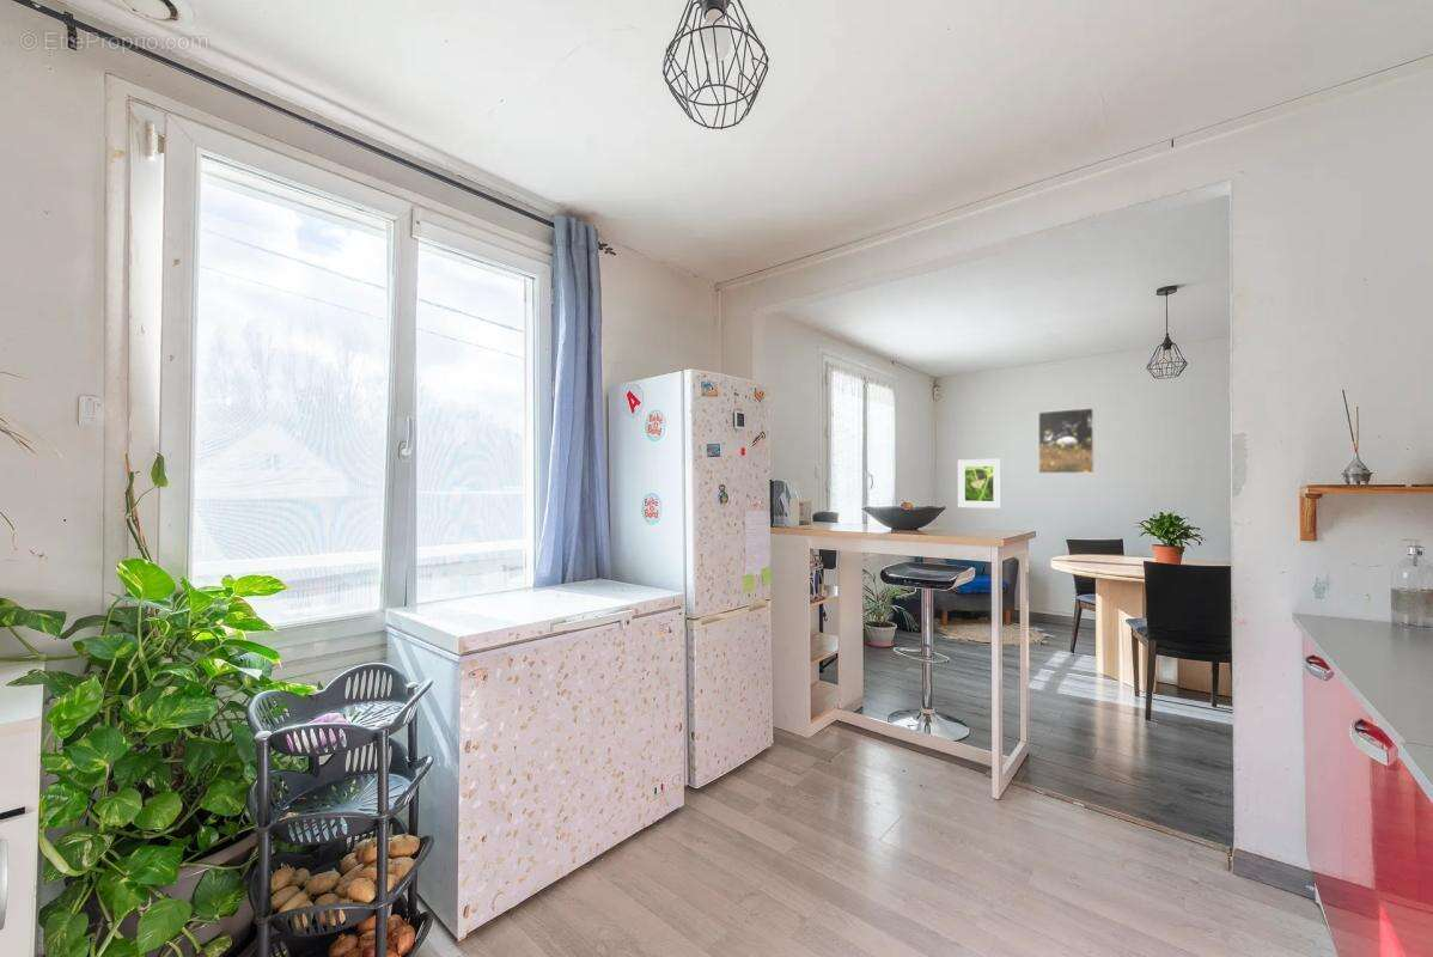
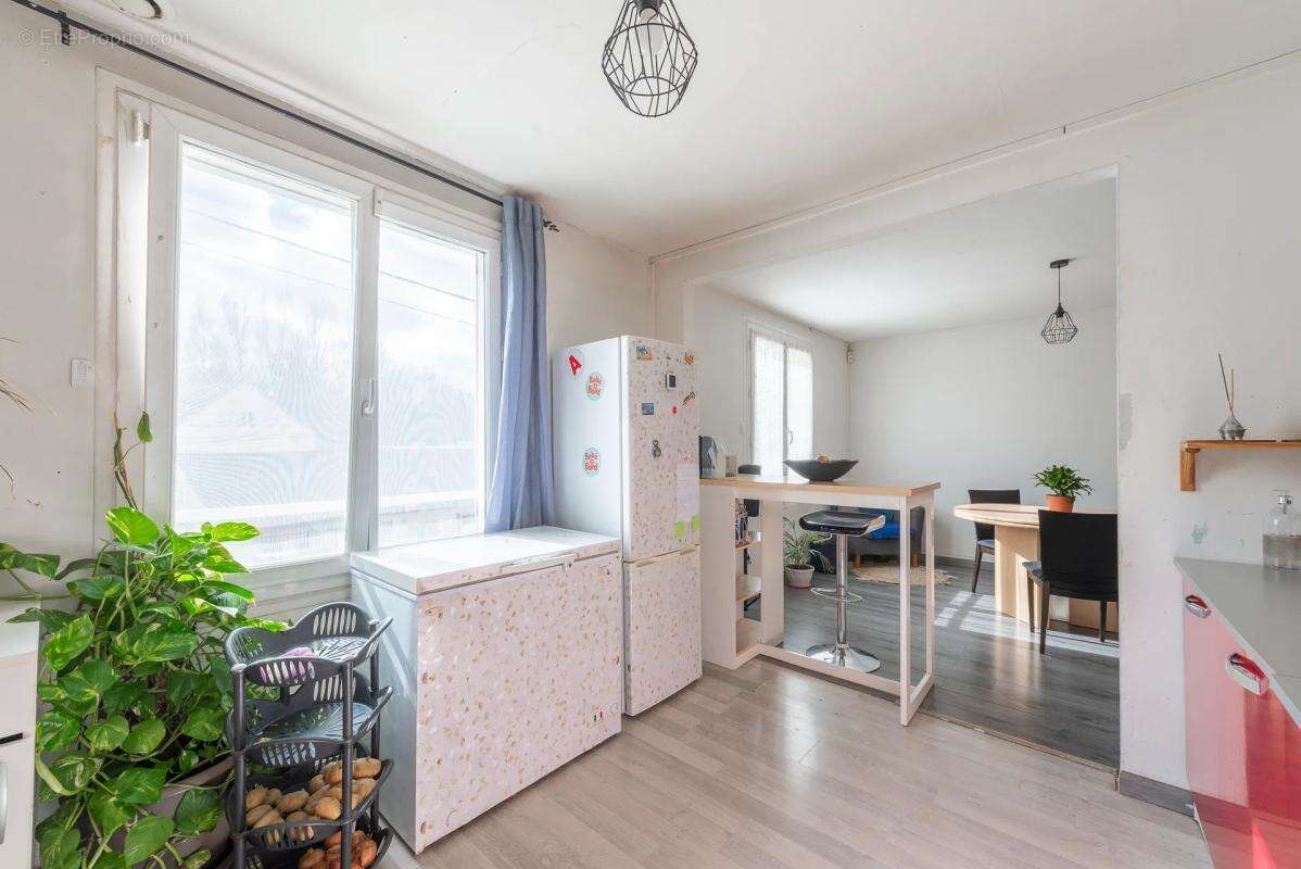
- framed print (1065, 441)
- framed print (978, 483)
